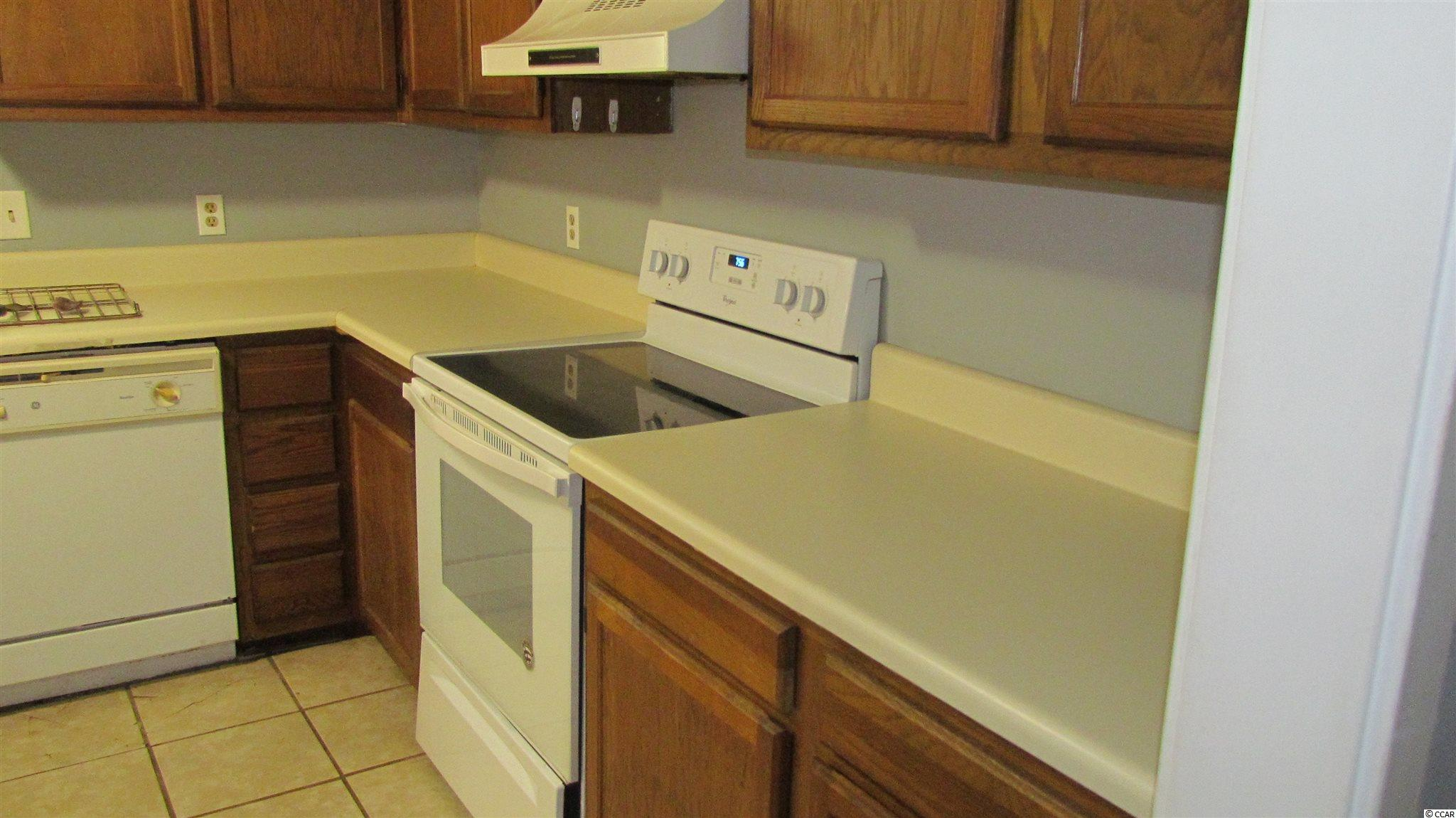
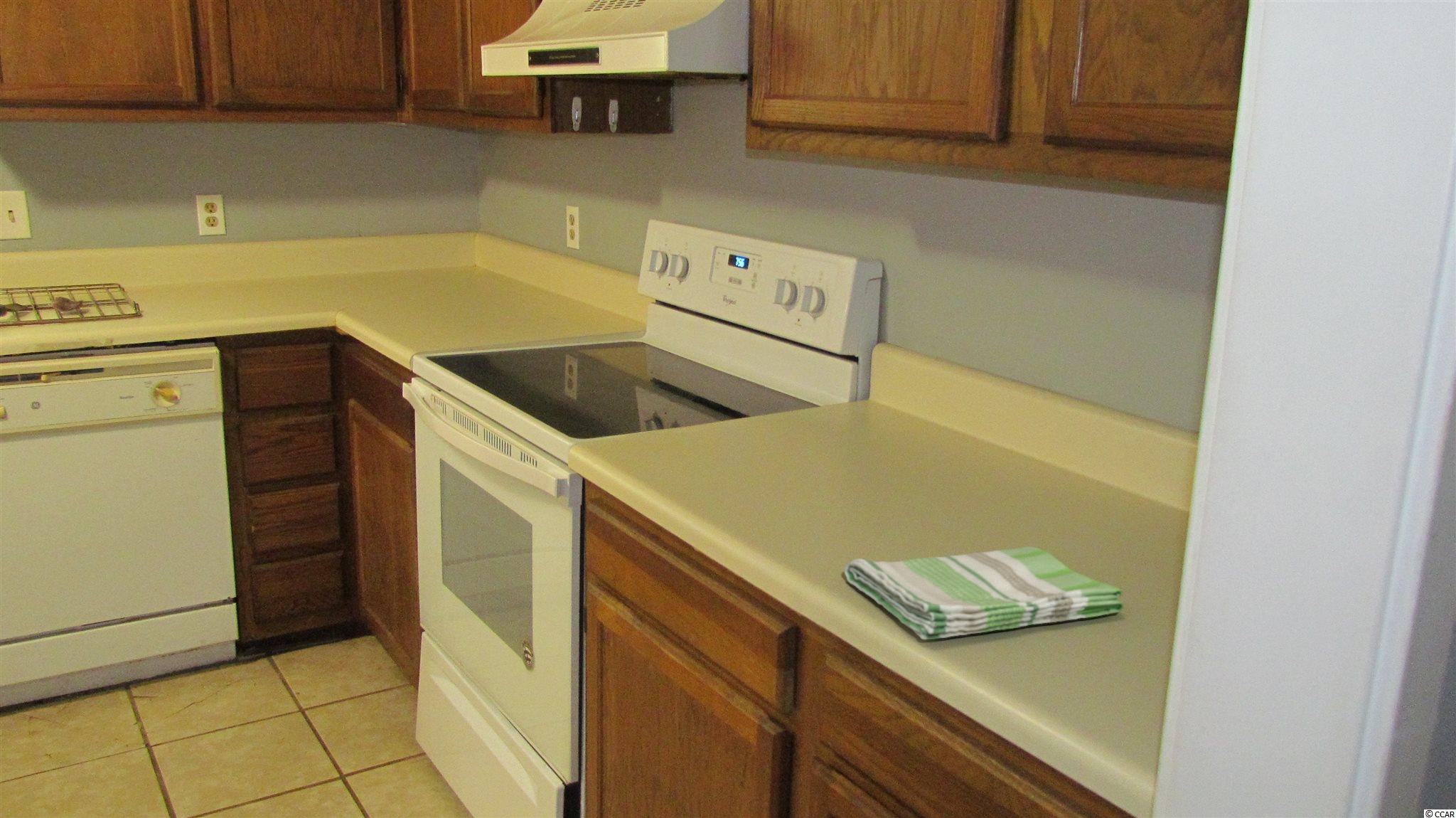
+ dish towel (980, 581)
